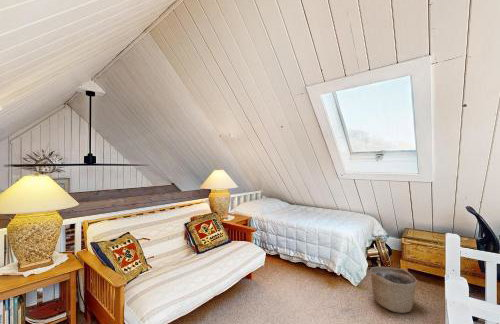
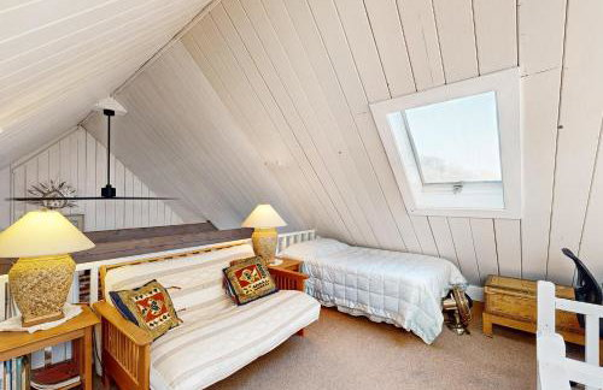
- basket (392, 287)
